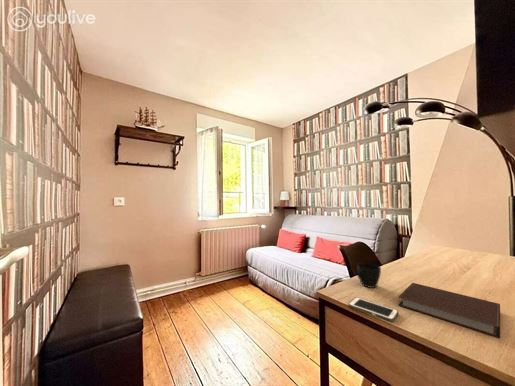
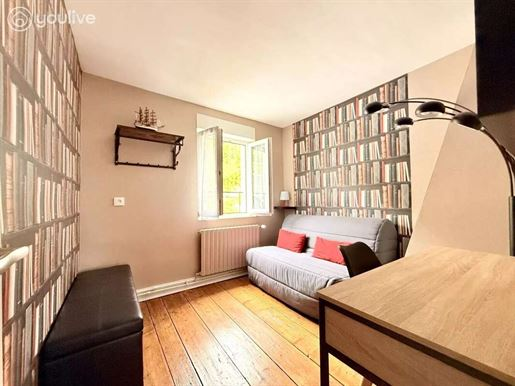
- notebook (447, 304)
- cup (367, 275)
- cell phone (372, 308)
